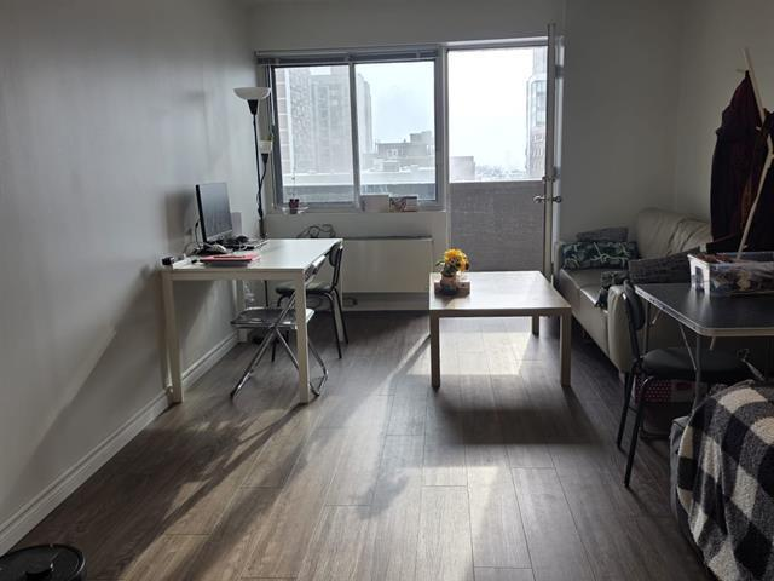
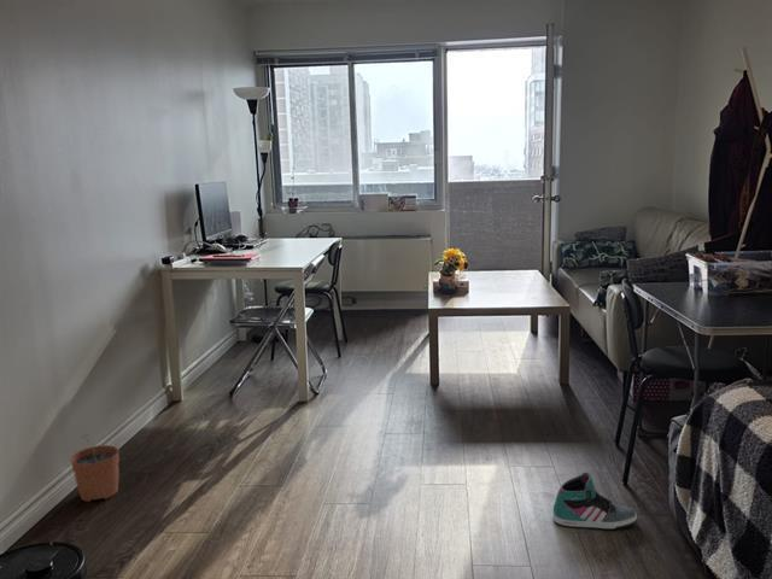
+ plant pot (95, 463)
+ sneaker (595, 498)
